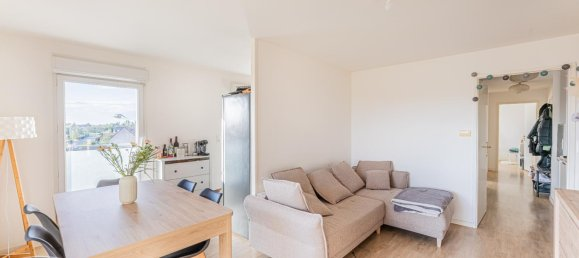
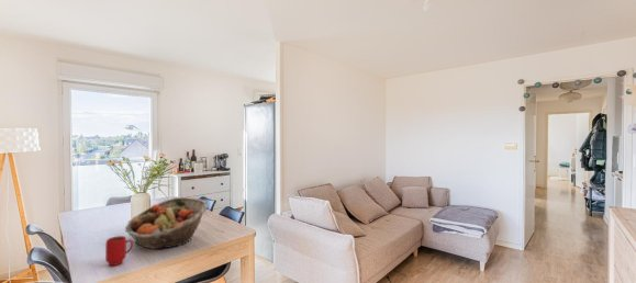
+ mug (120, 249)
+ fruit basket (168, 220)
